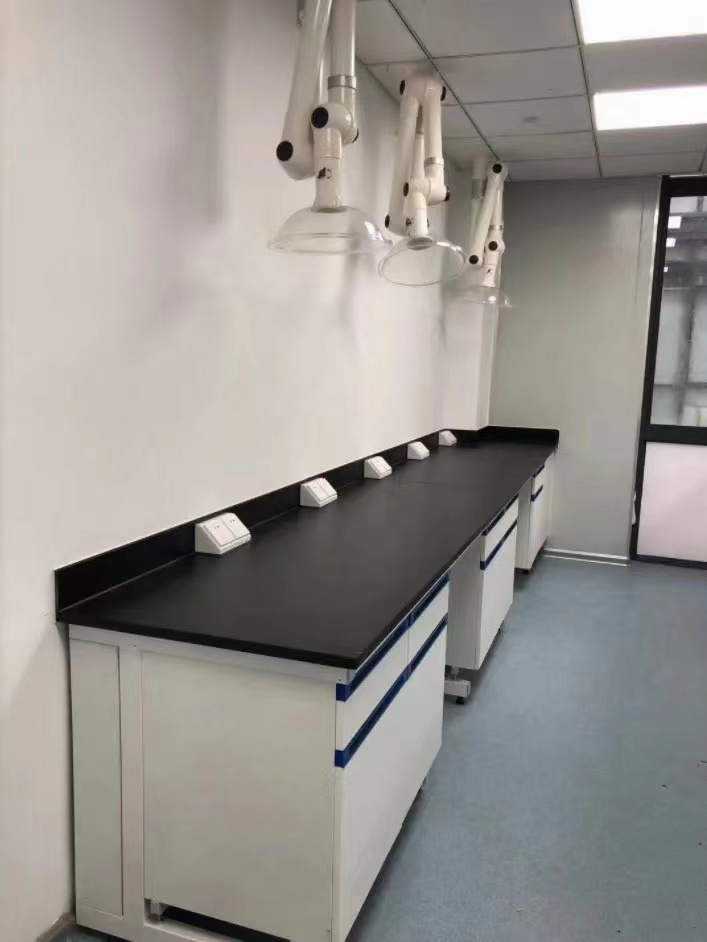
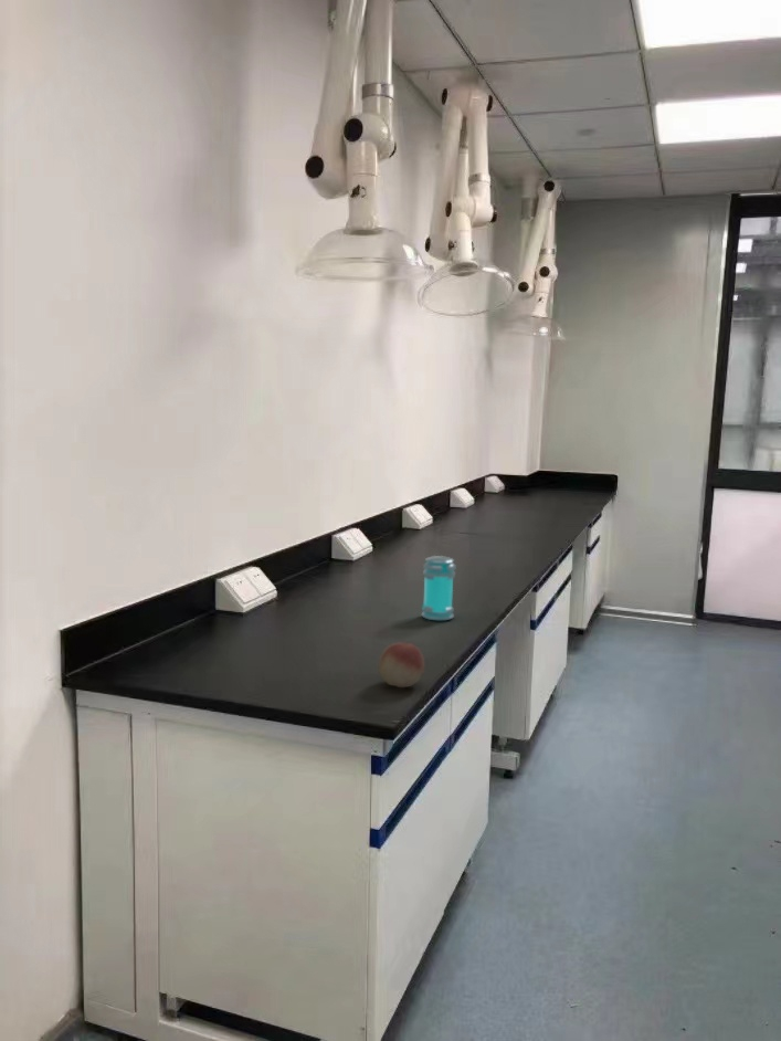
+ jar (439, 587)
+ fruit (400, 663)
